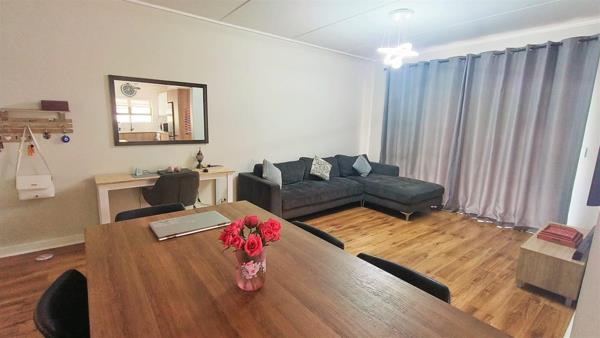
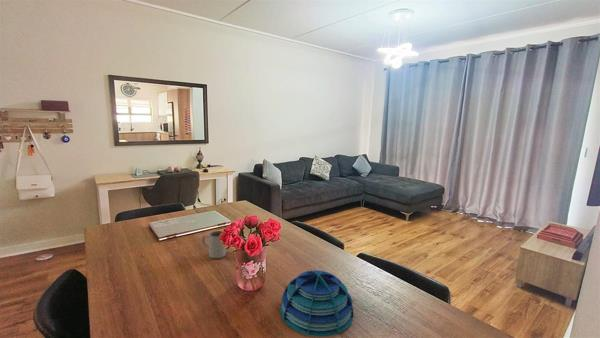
+ decorative bowl (317, 292)
+ mug (213, 243)
